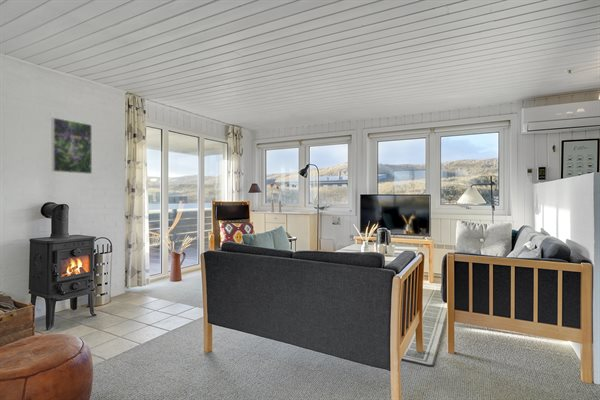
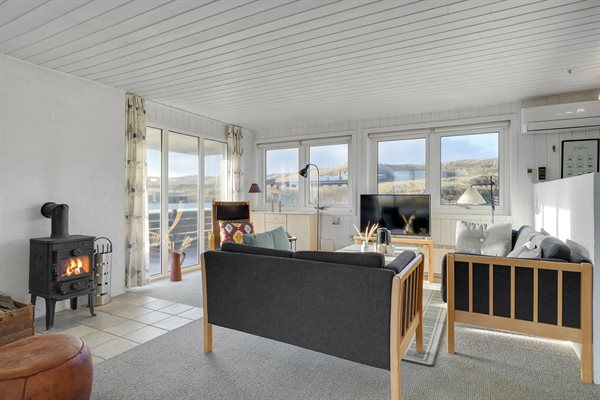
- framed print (72, 147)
